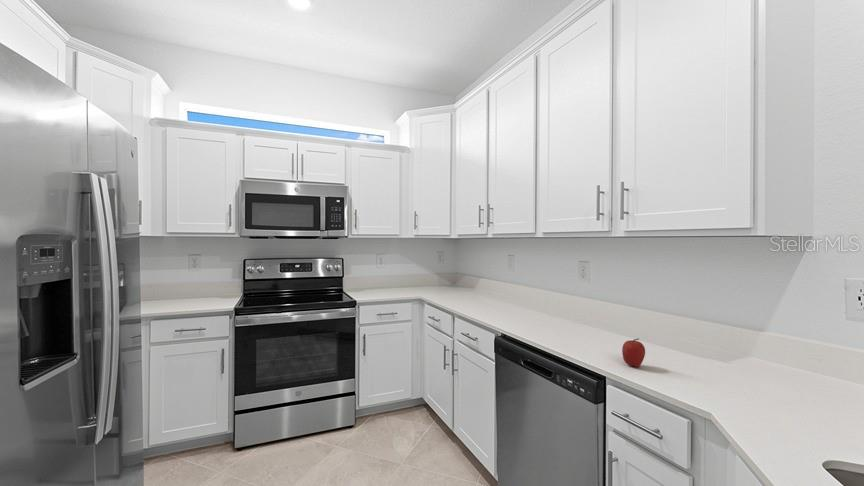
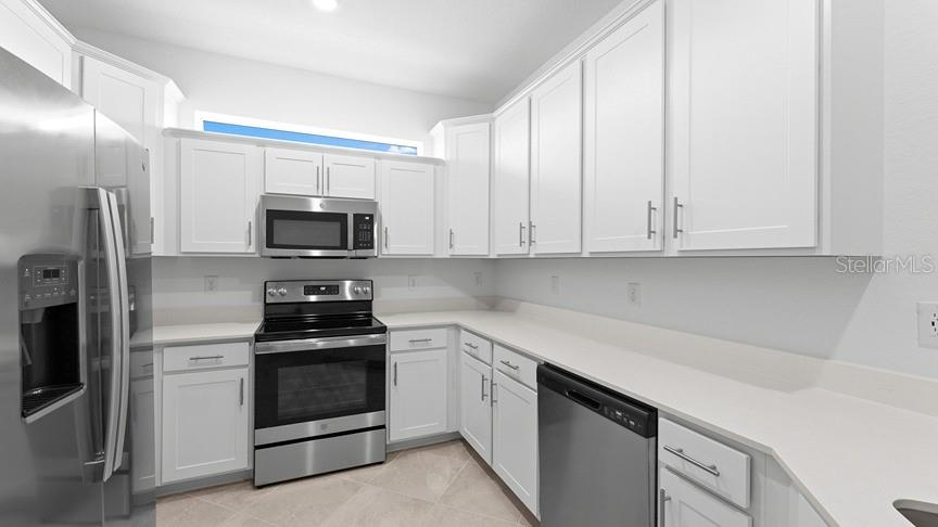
- fruit (633, 351)
